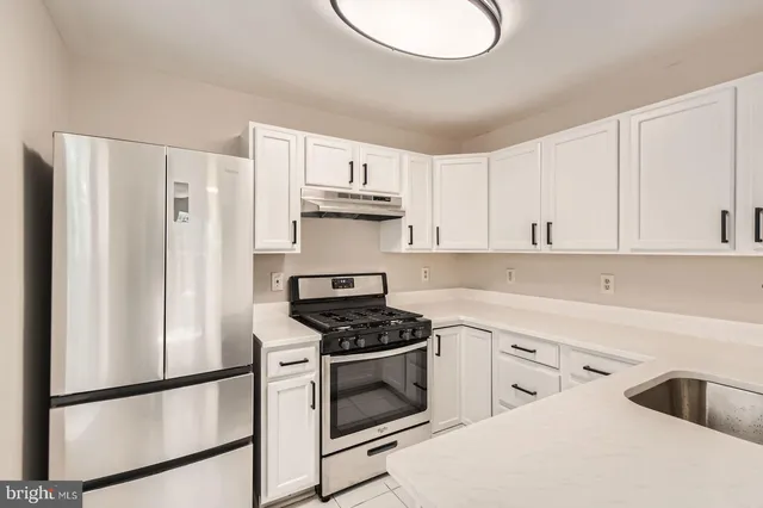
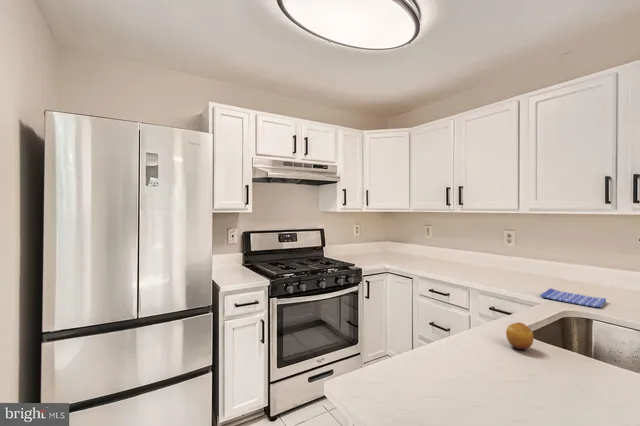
+ dish towel (572, 297)
+ fruit (519, 335)
